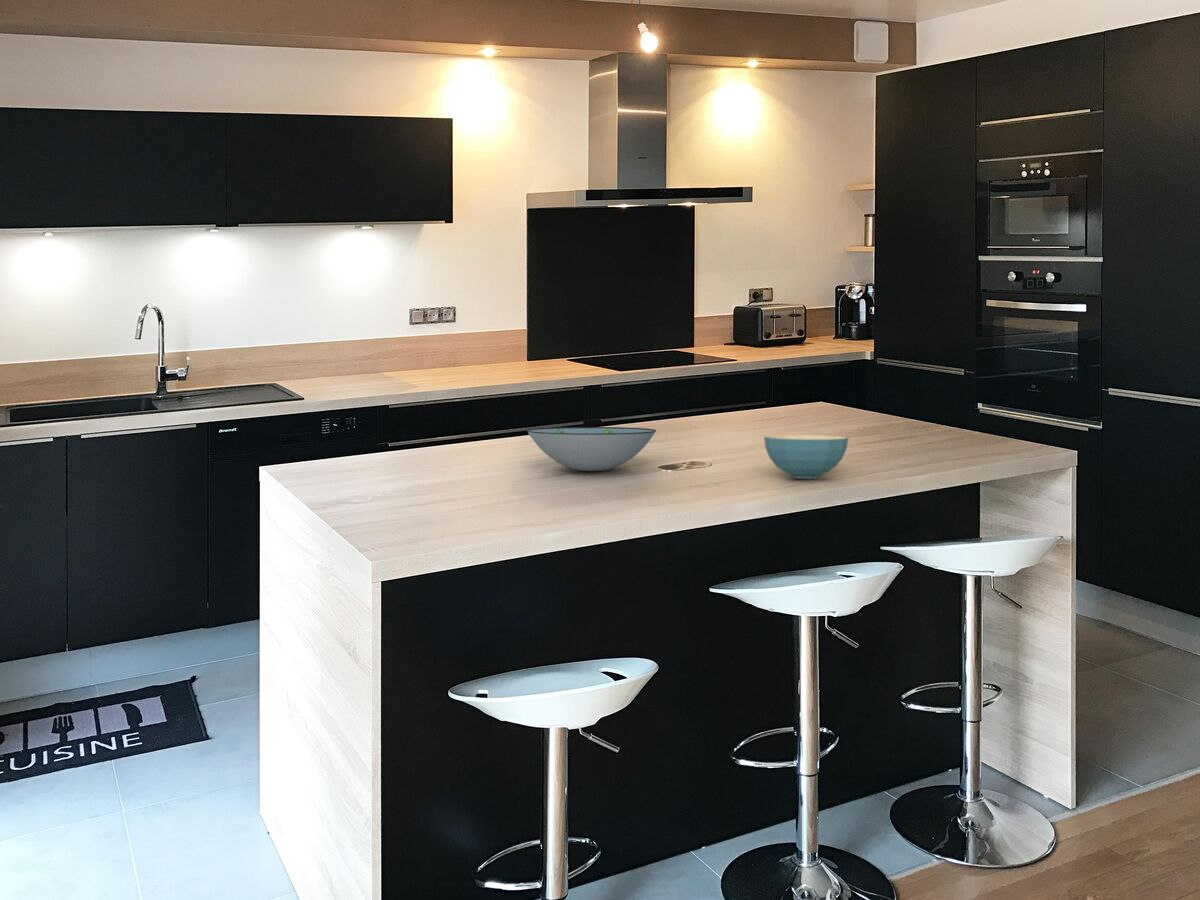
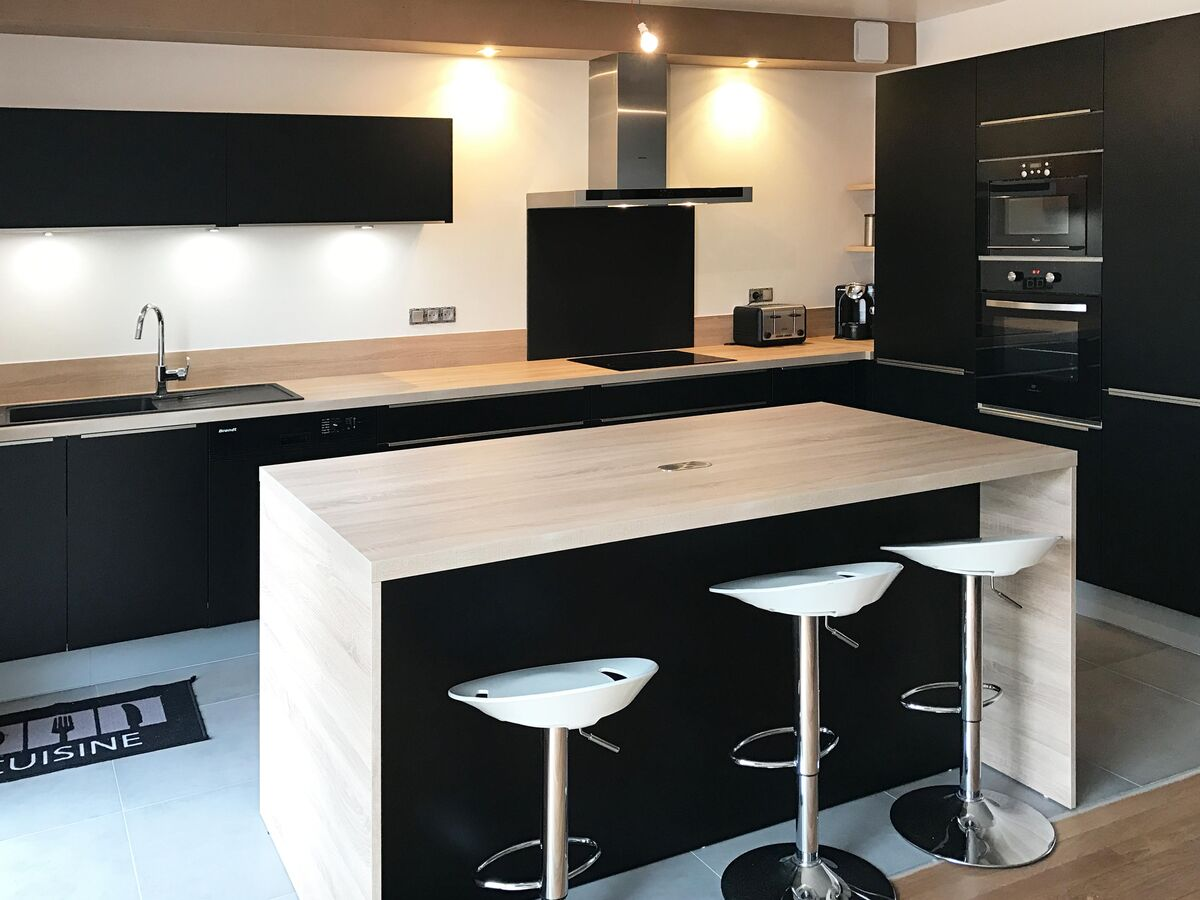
- cereal bowl (805, 457)
- decorative bowl (591, 449)
